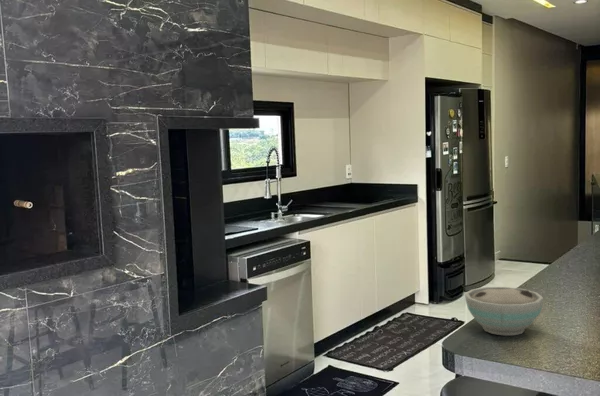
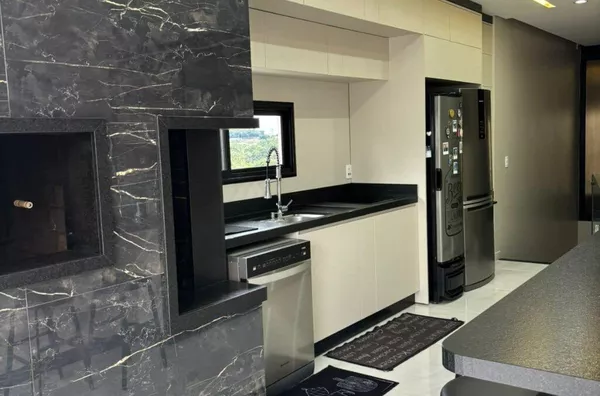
- bowl (503, 309)
